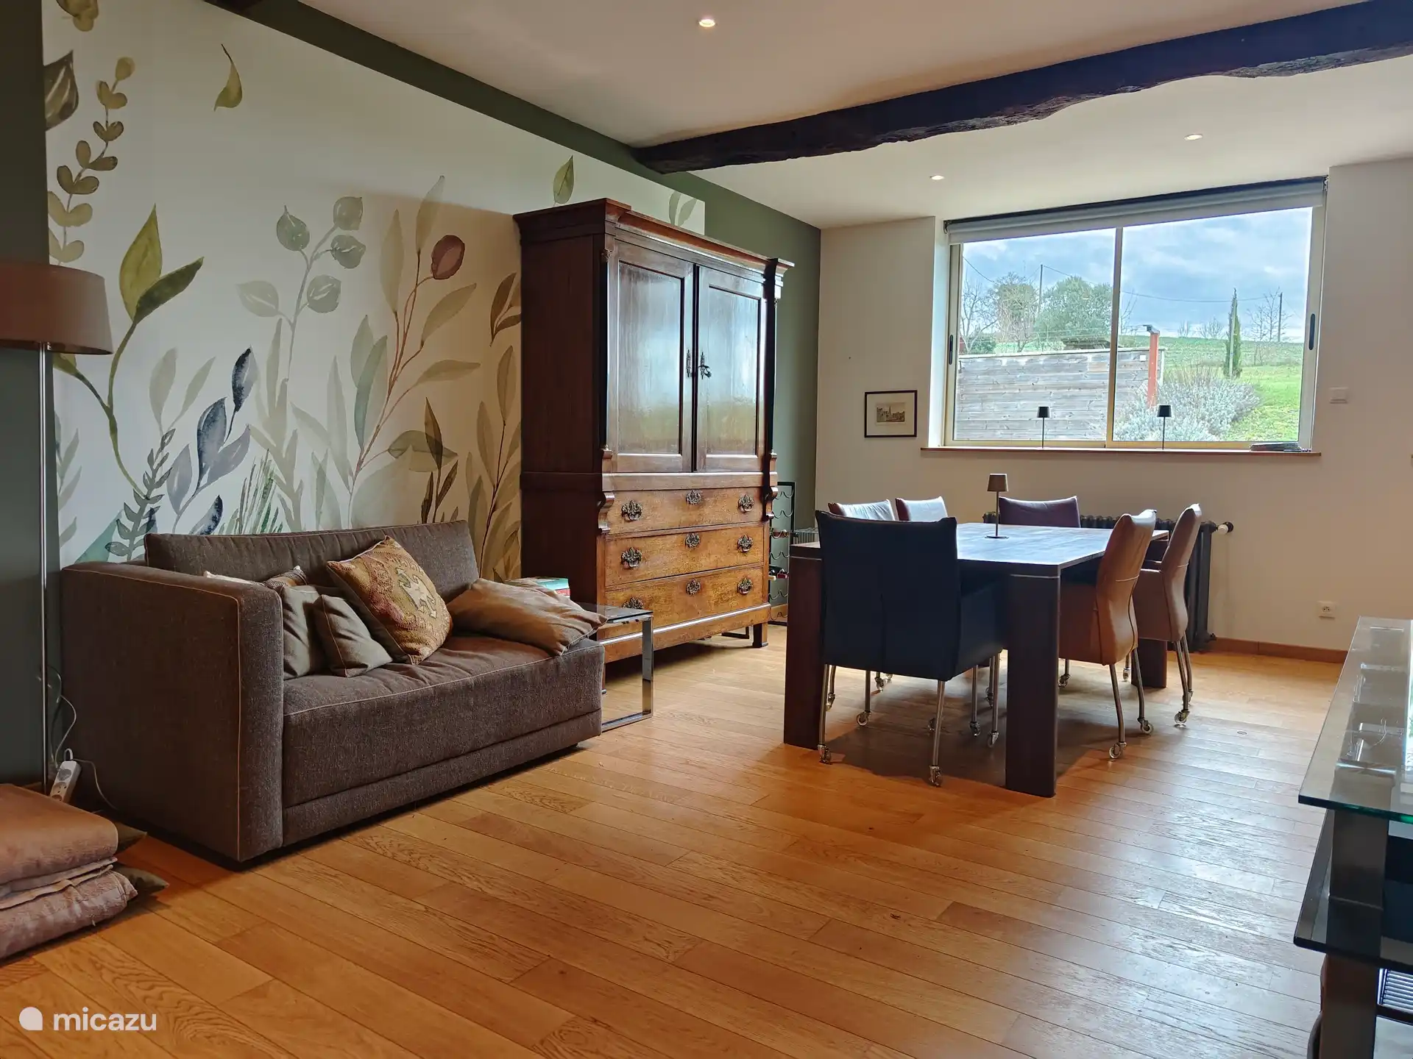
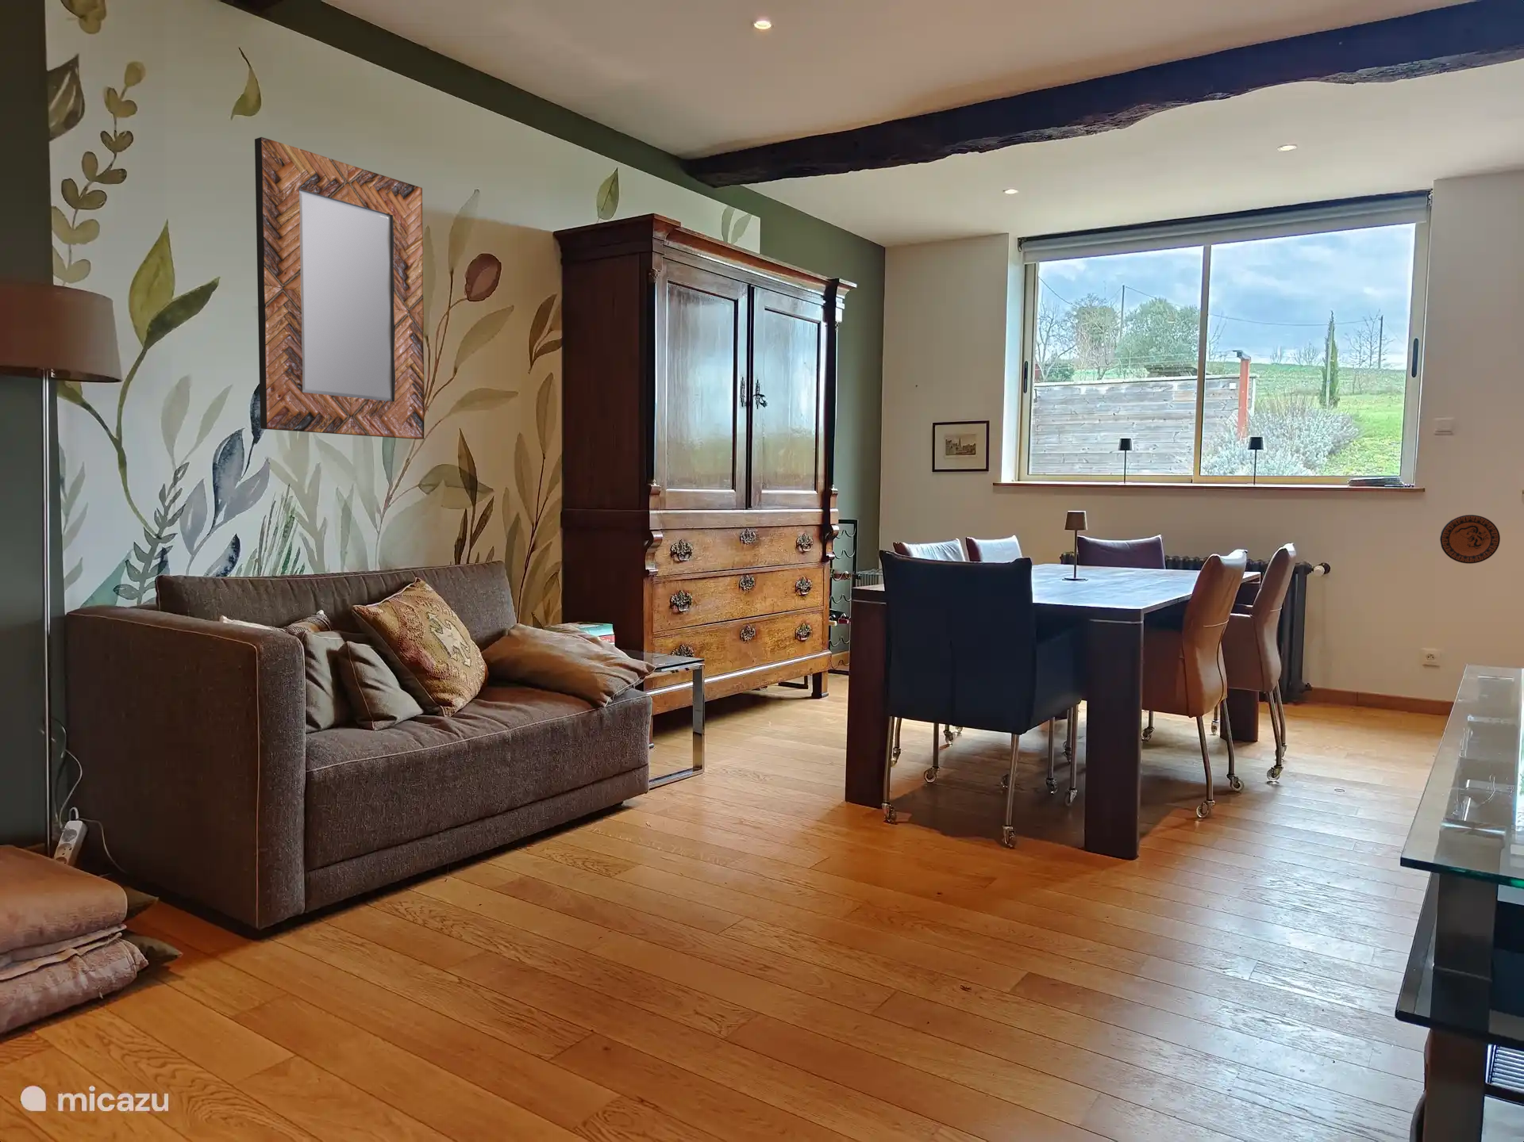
+ home mirror (346, 301)
+ decorative plate (1469, 539)
